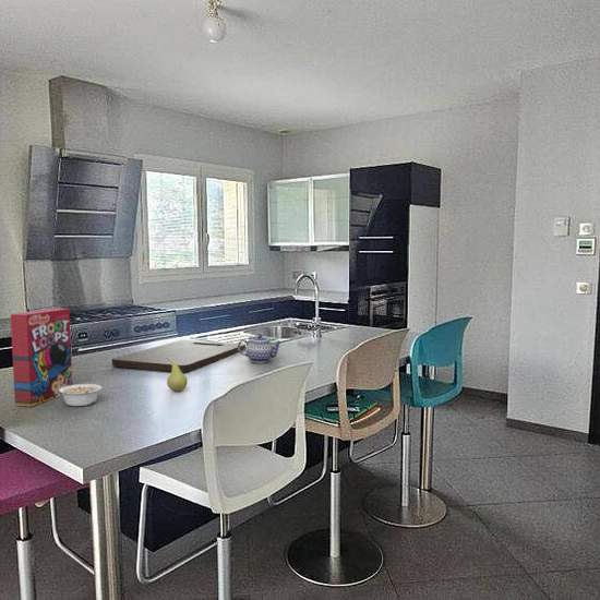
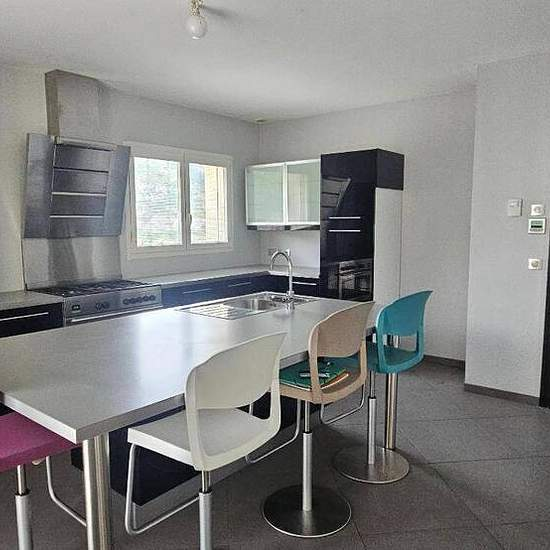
- cereal box (43, 355)
- cutting board (183, 353)
- legume (82, 394)
- fruit (176, 374)
- teapot (260, 347)
